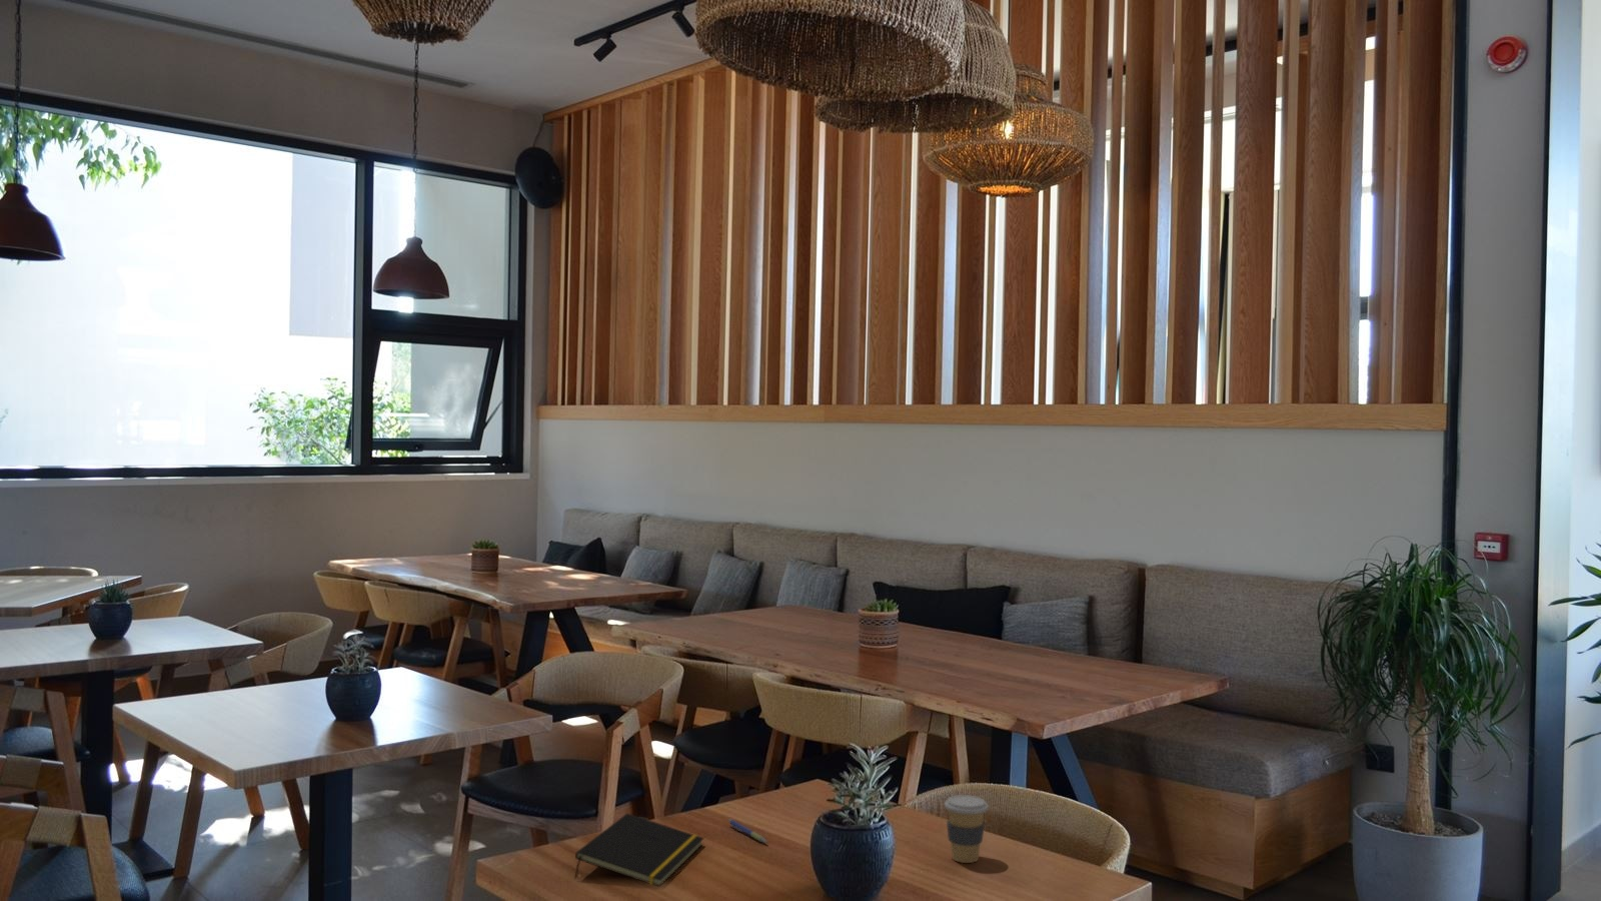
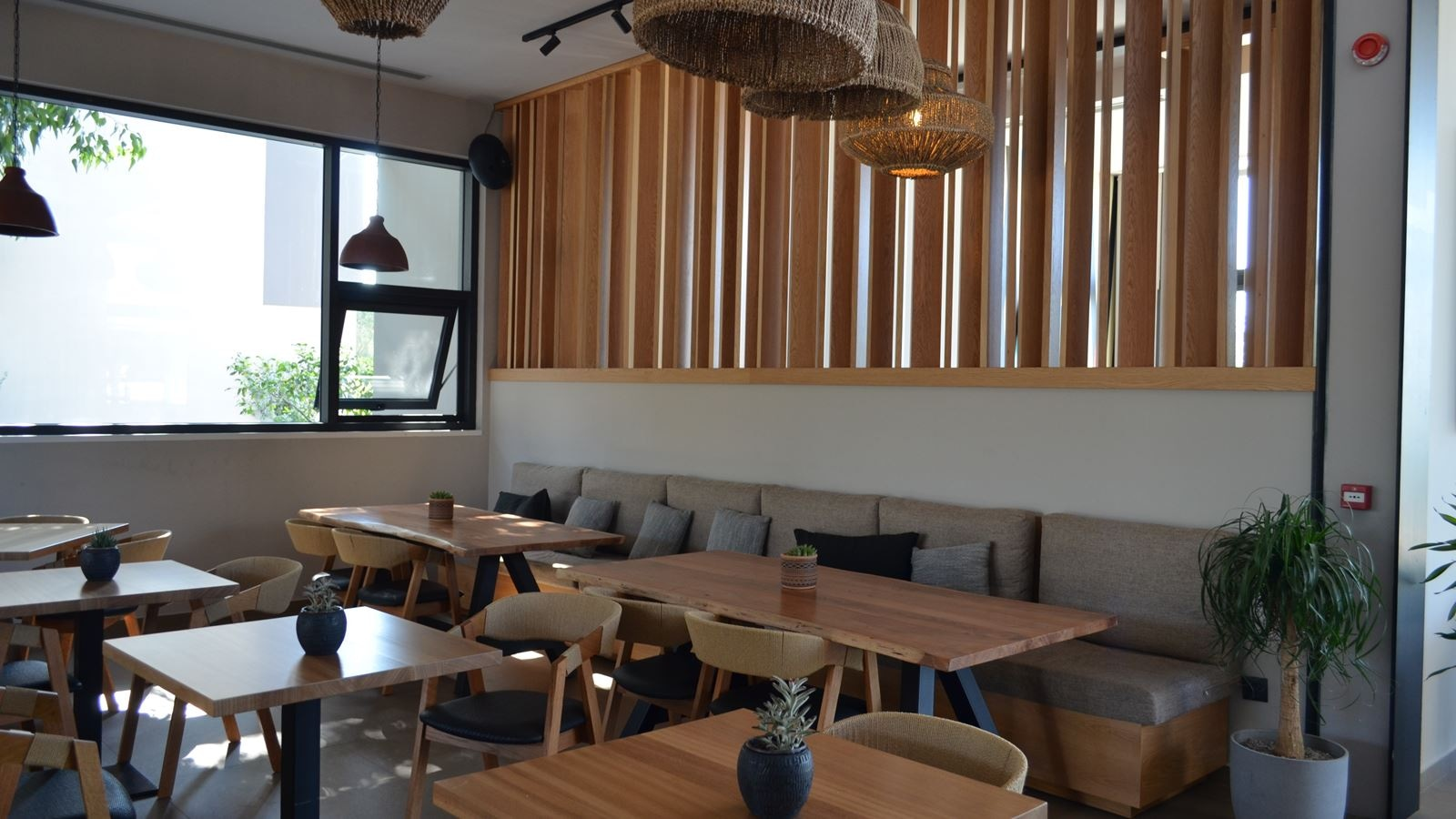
- coffee cup (965, 828)
- notepad (641, 848)
- pen (748, 831)
